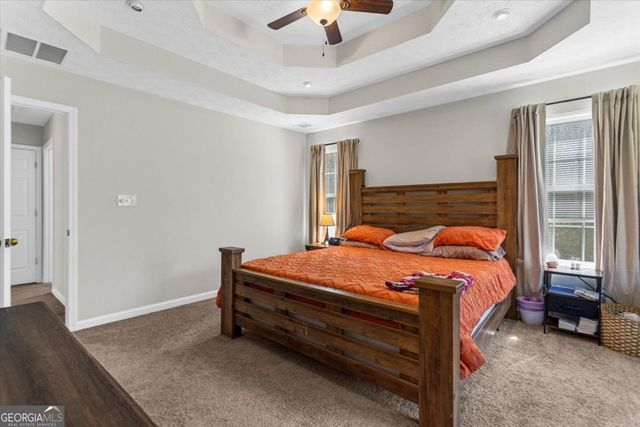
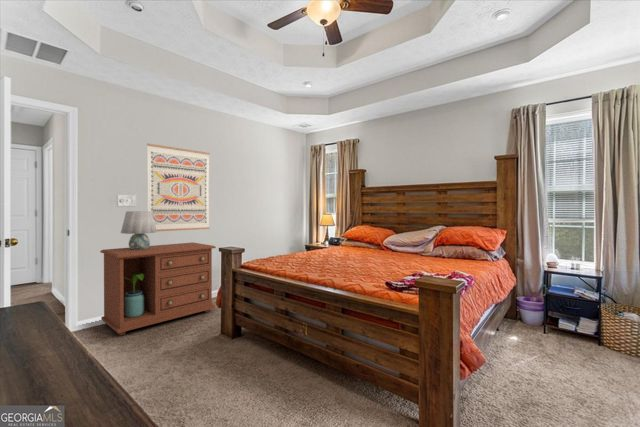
+ table lamp (139, 230)
+ wall art (180, 189)
+ dresser (161, 282)
